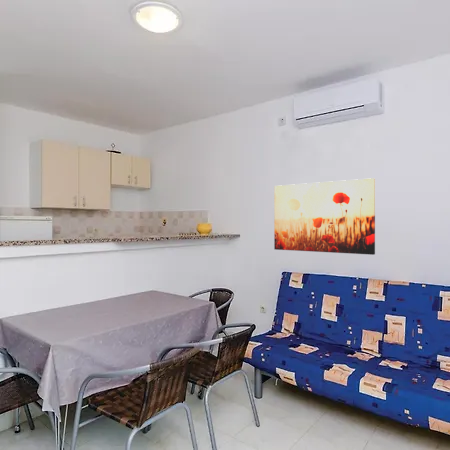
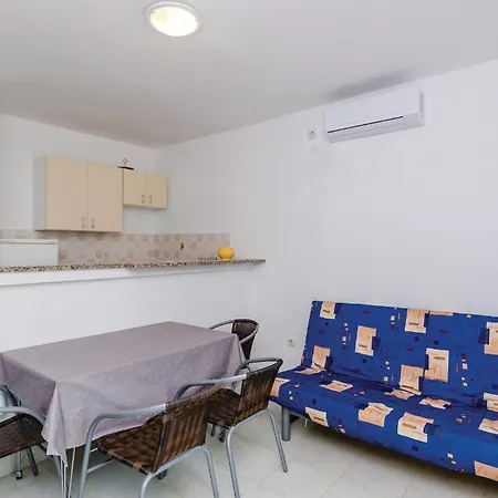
- wall art (320, 217)
